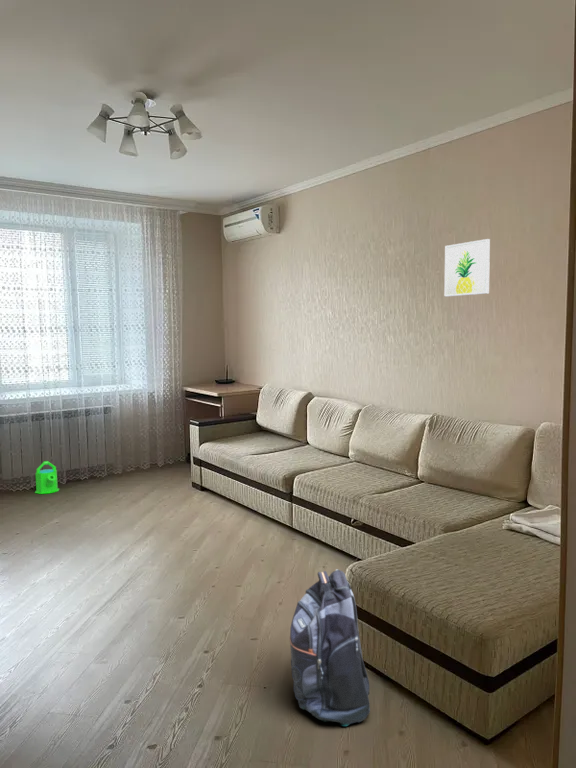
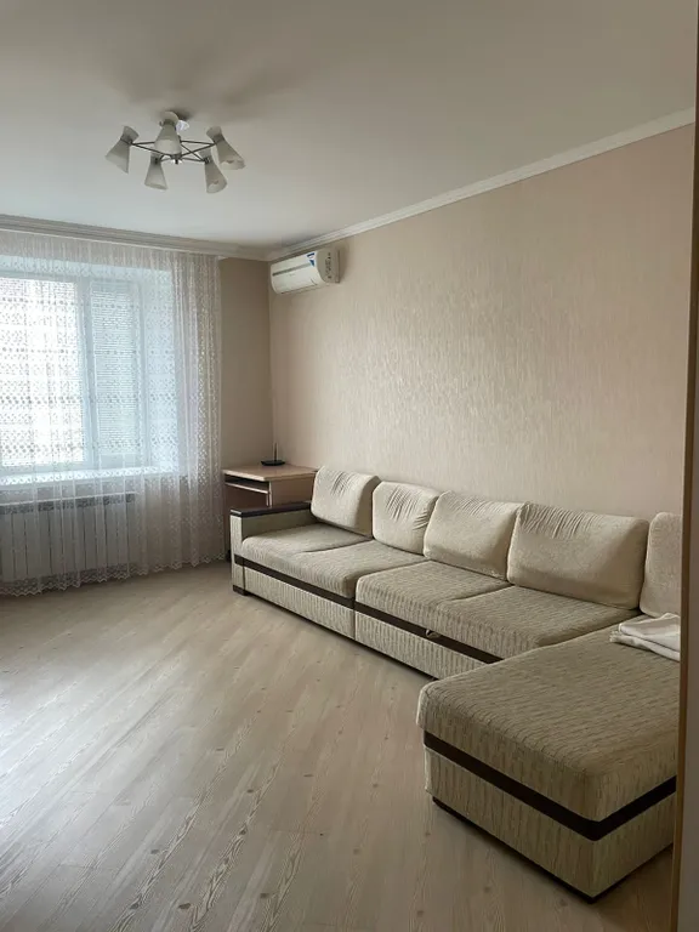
- backpack (335, 636)
- watering can (47, 476)
- wall art (466, 268)
